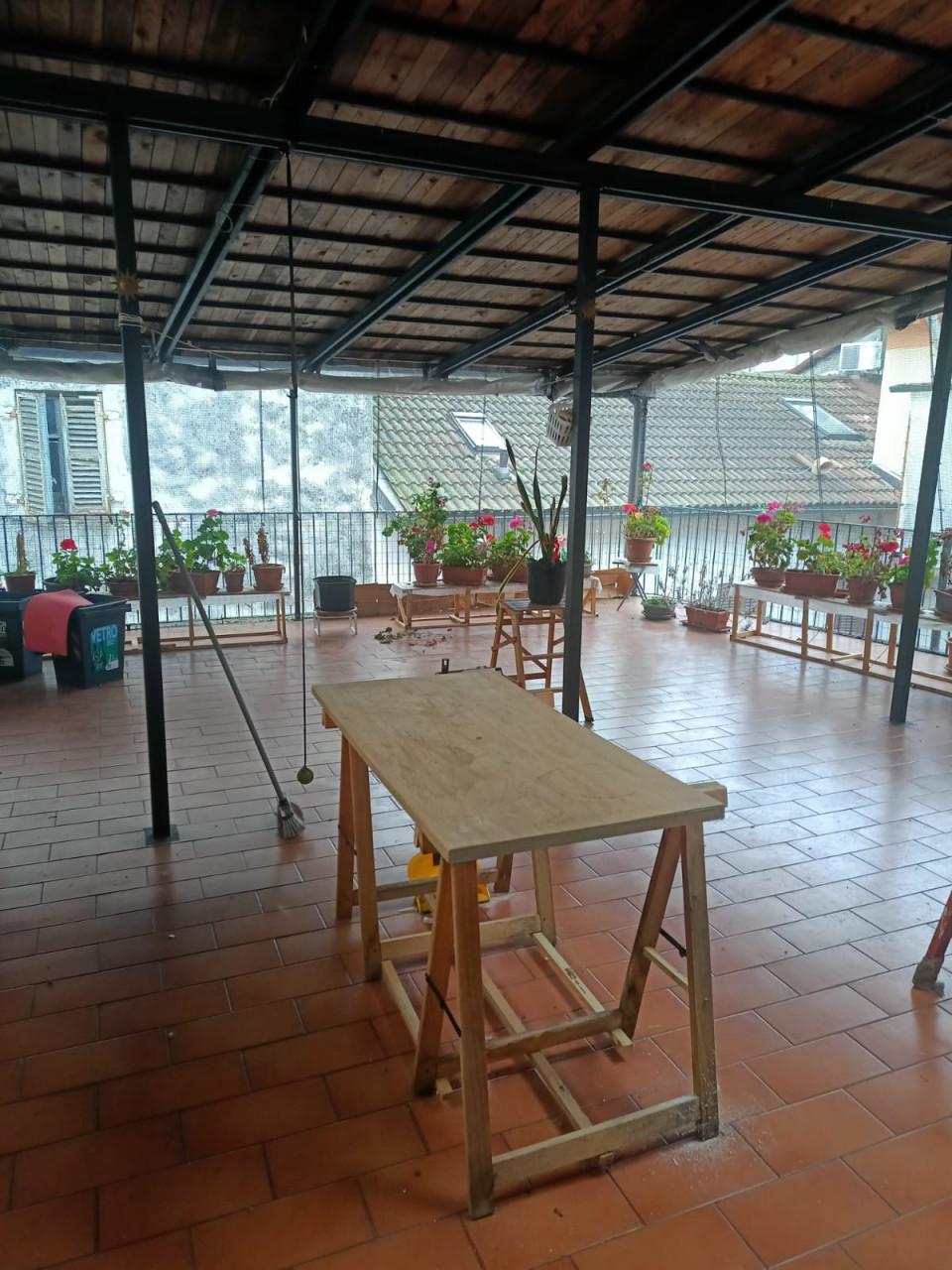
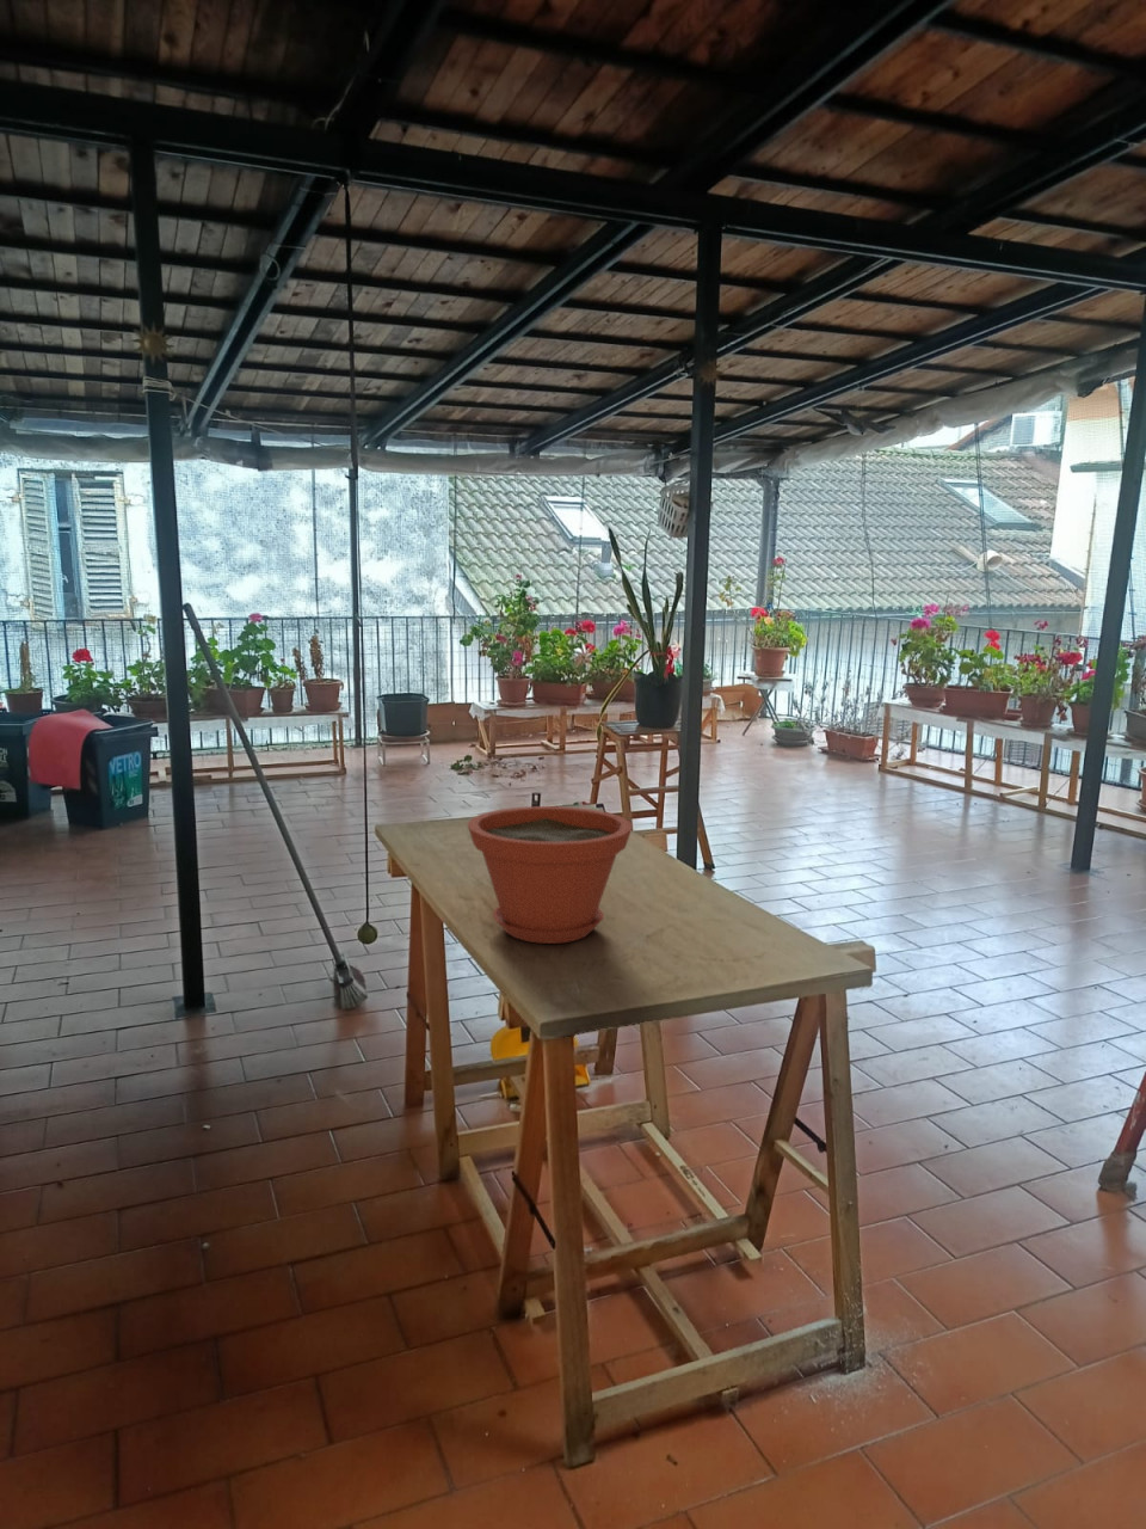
+ plant pot (549, 875)
